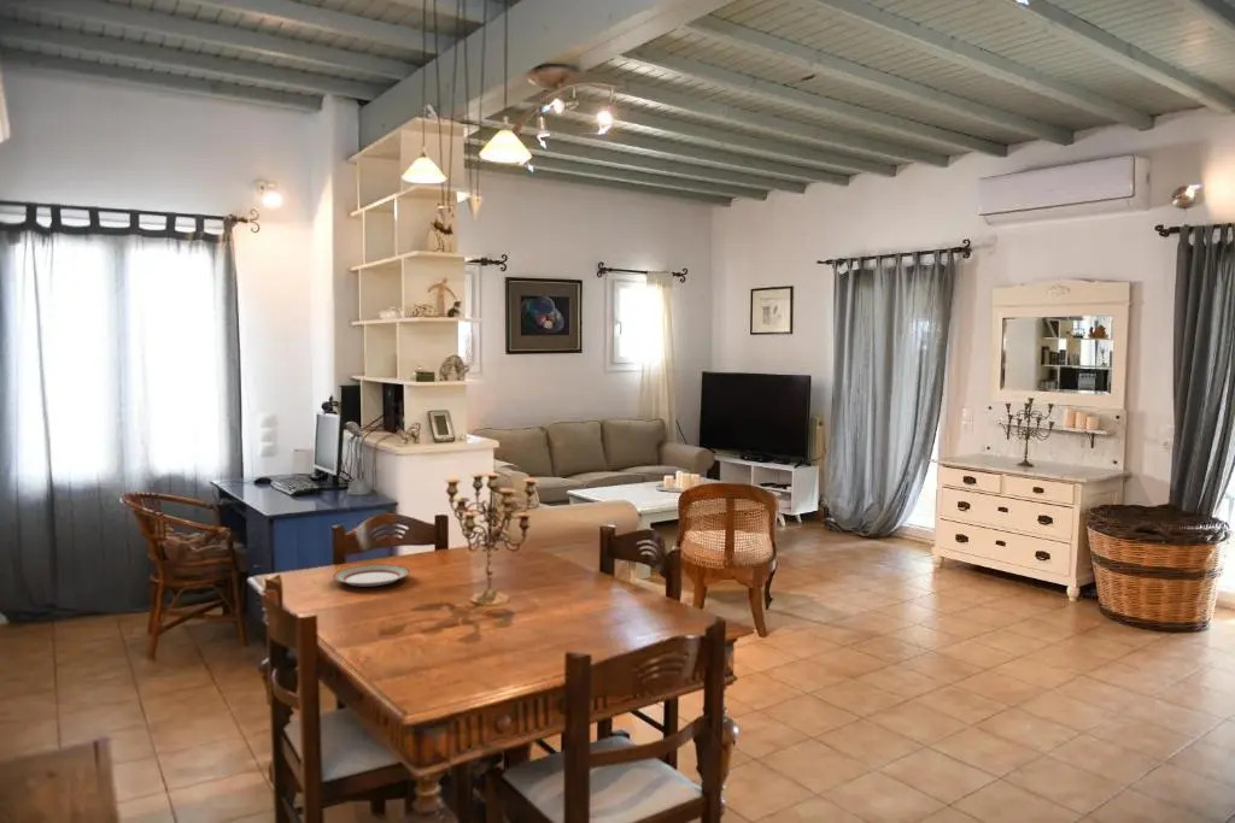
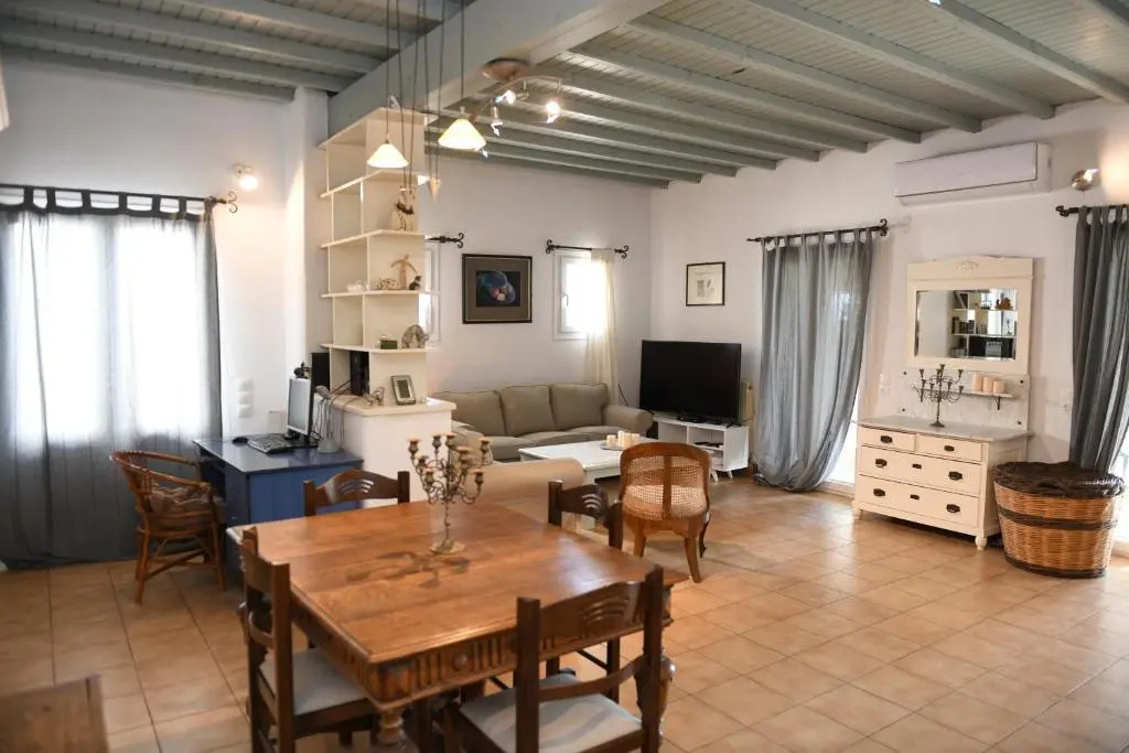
- plate (371, 576)
